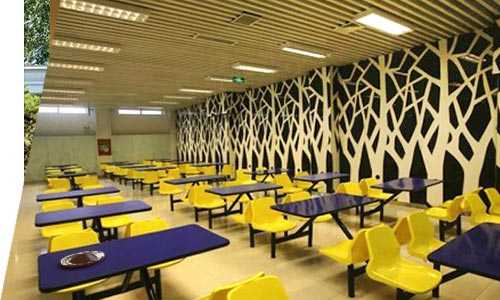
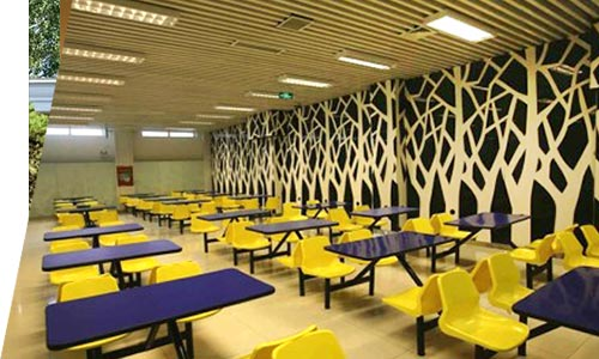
- plate (83, 256)
